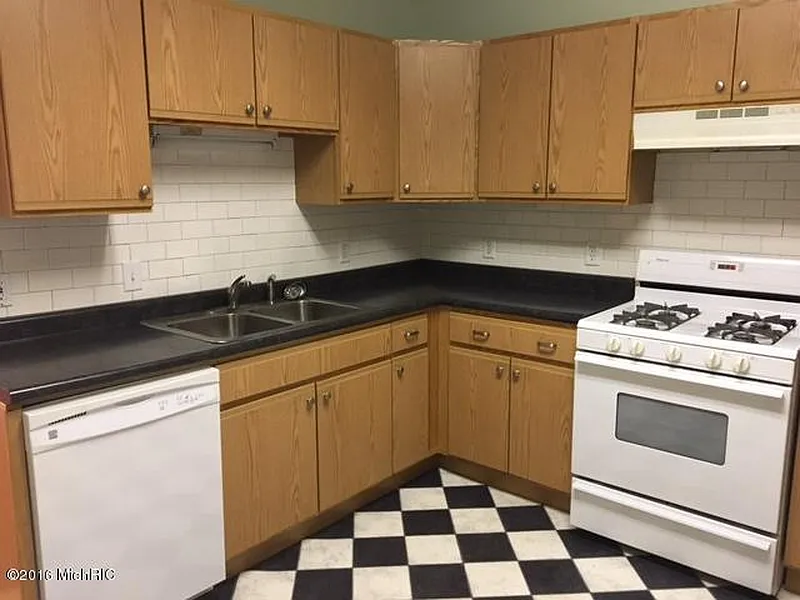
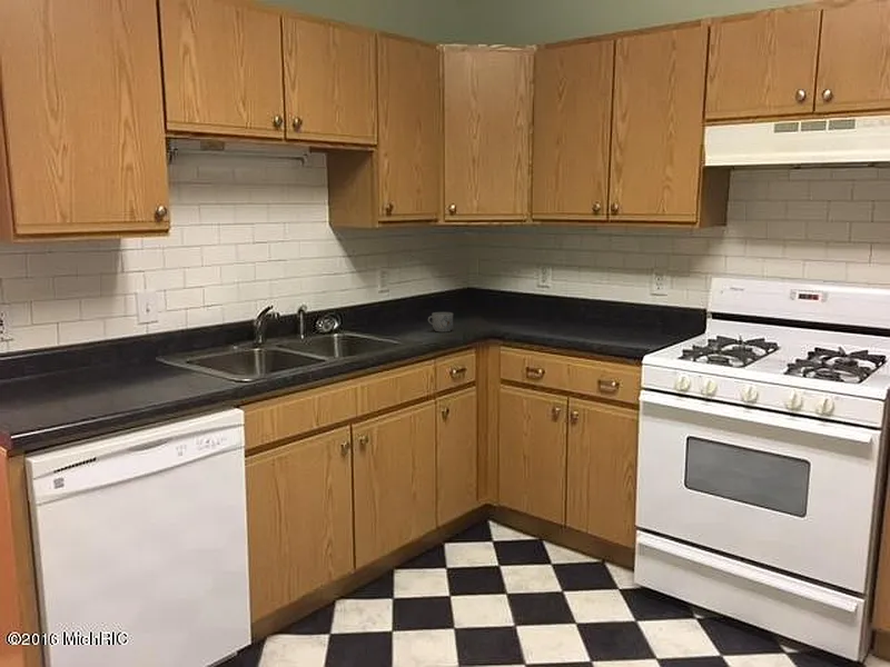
+ mug (439, 321)
